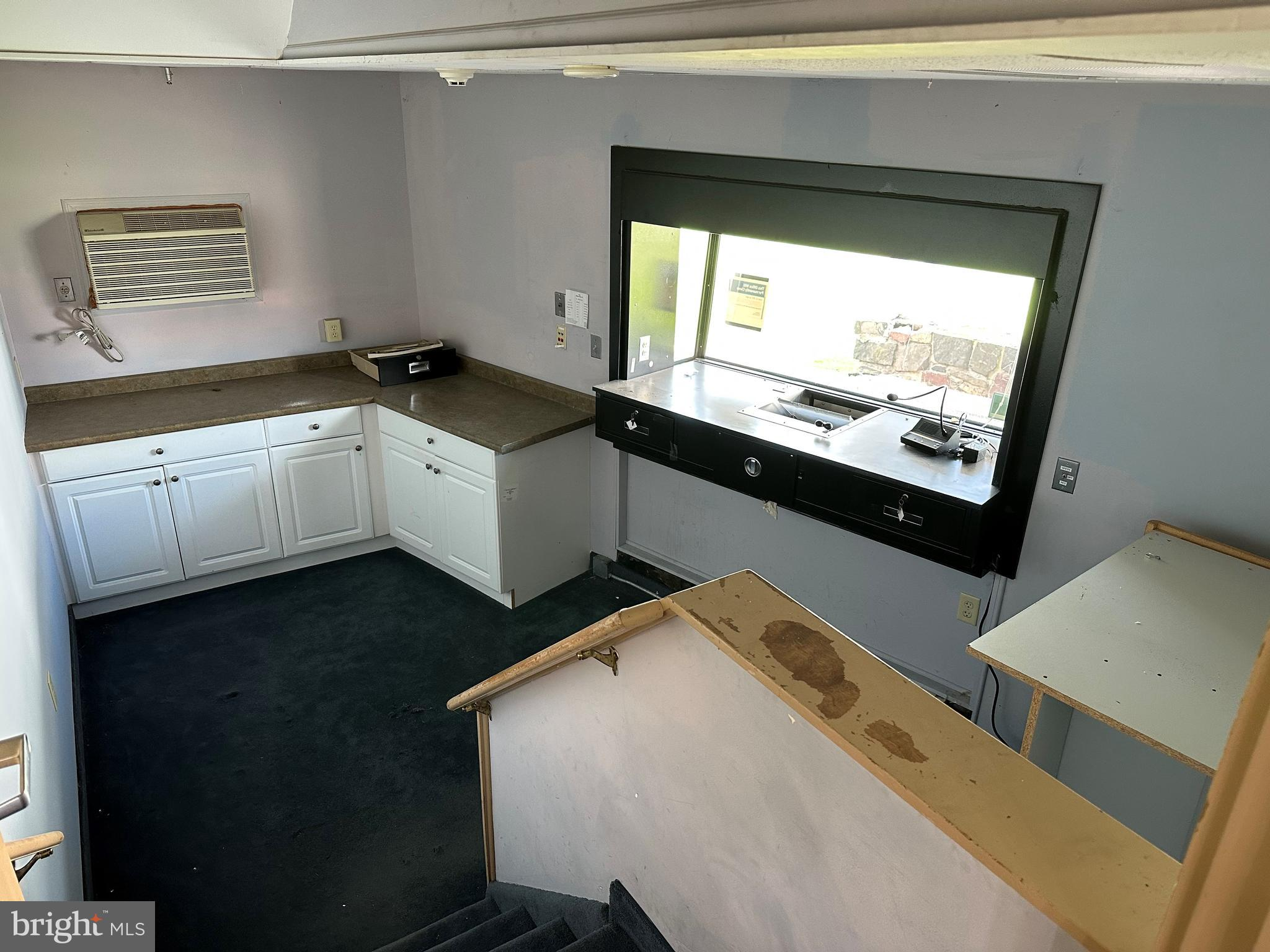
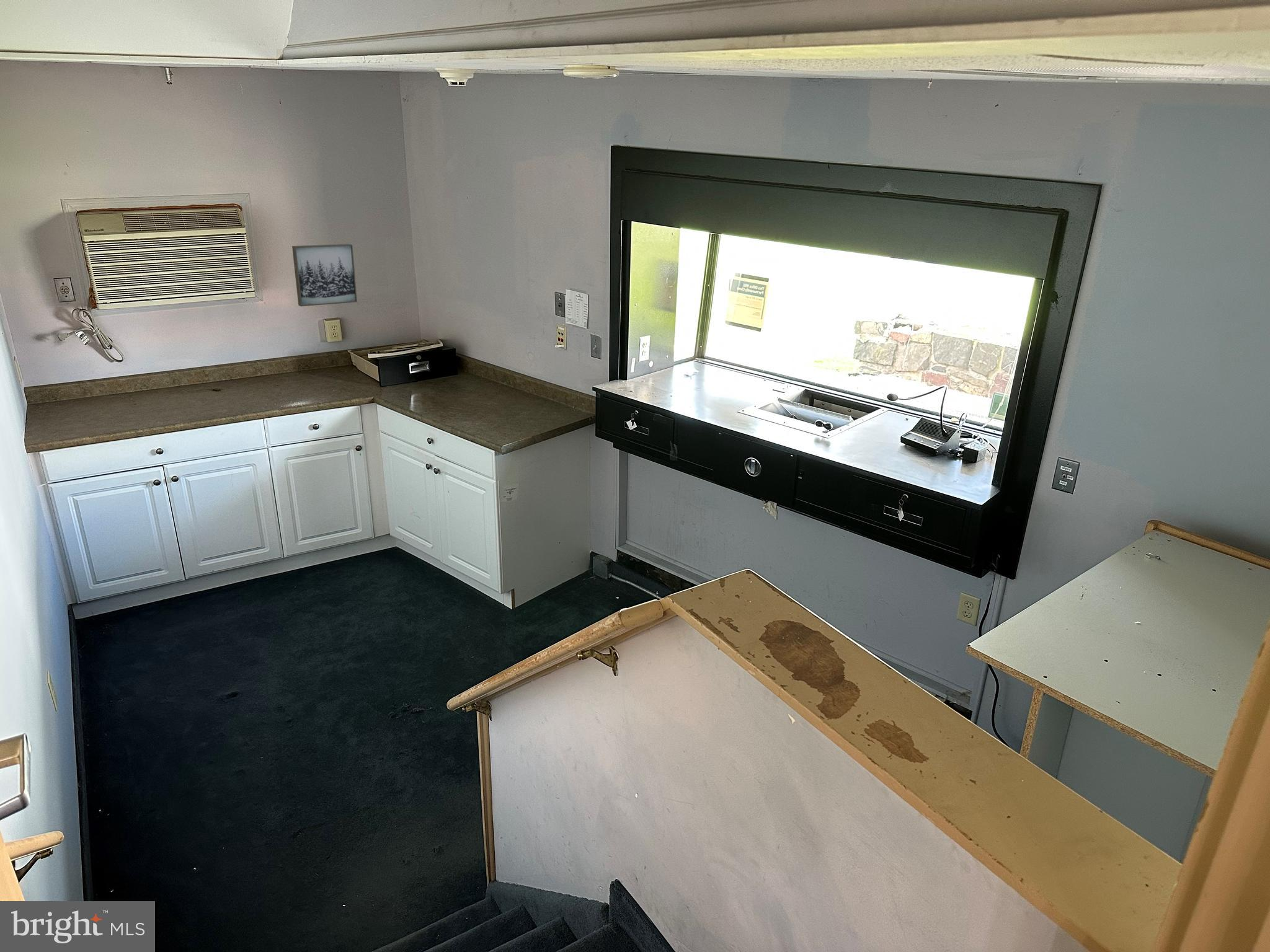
+ wall art (326, 275)
